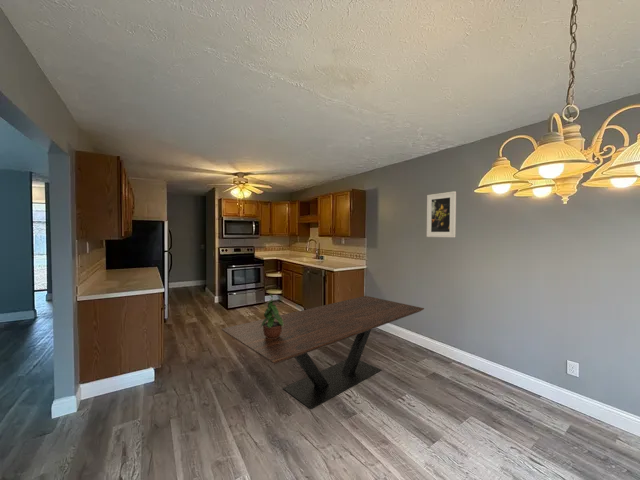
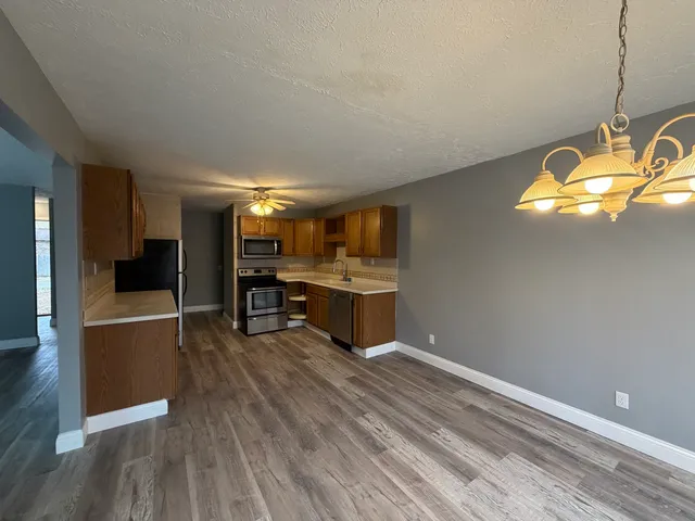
- potted plant (272, 314)
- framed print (440, 215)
- dining table (334, 342)
